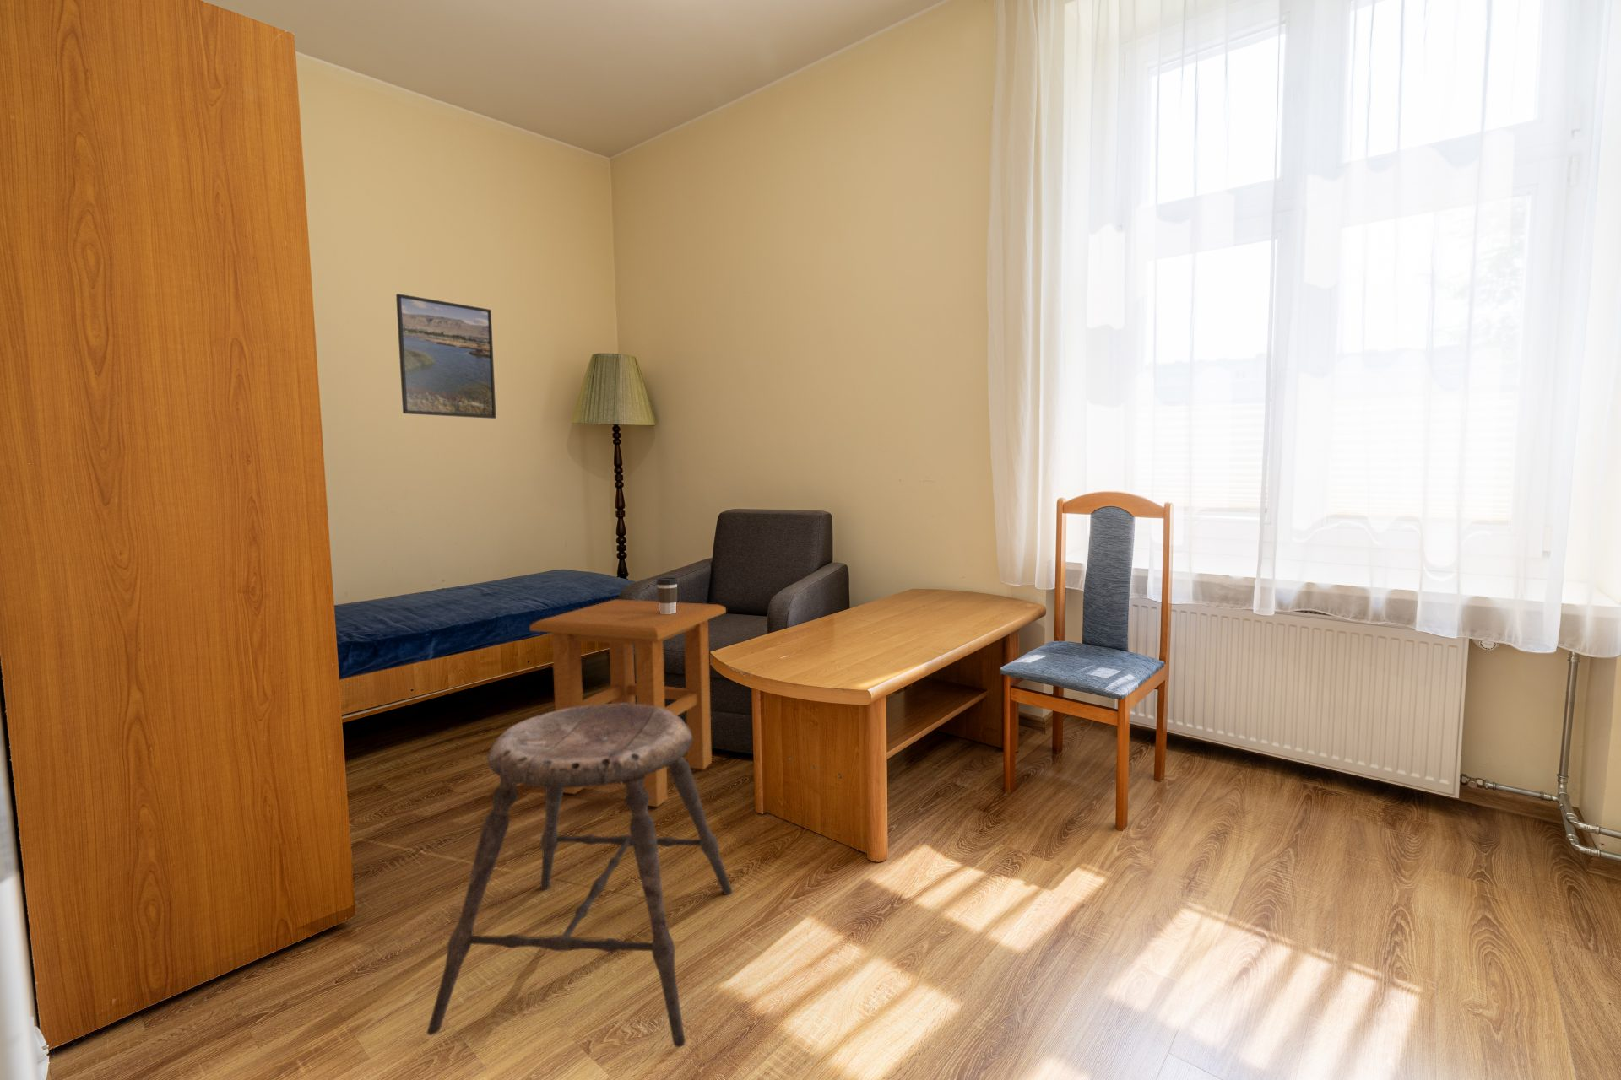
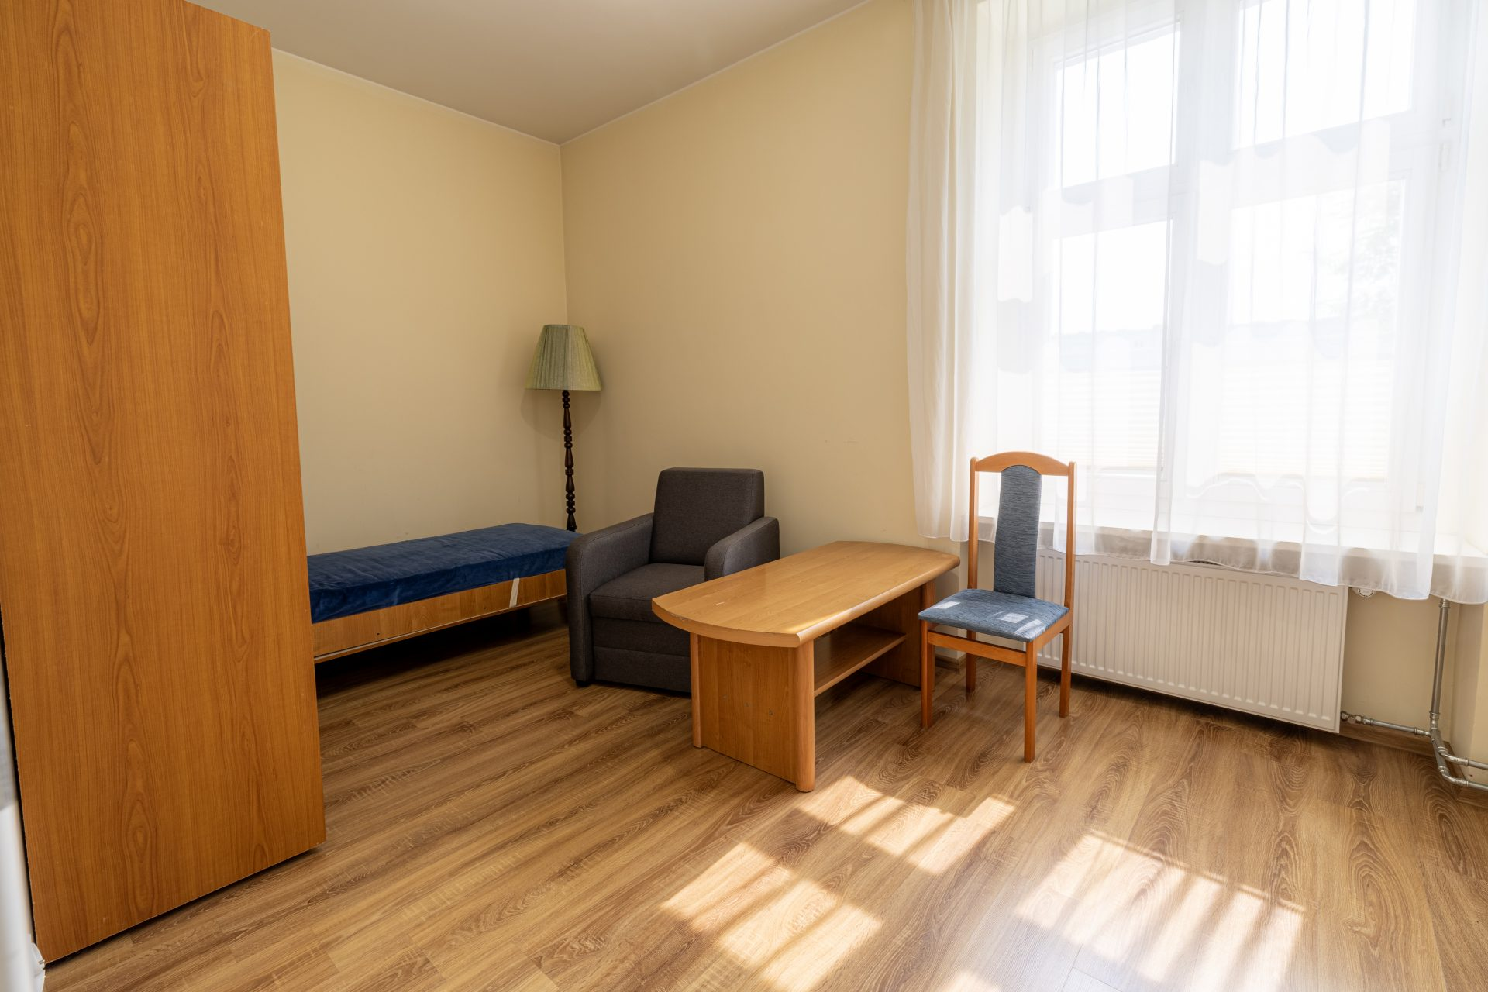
- stool (597, 843)
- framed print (449, 359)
- side table (636, 695)
- coffee cup (667, 594)
